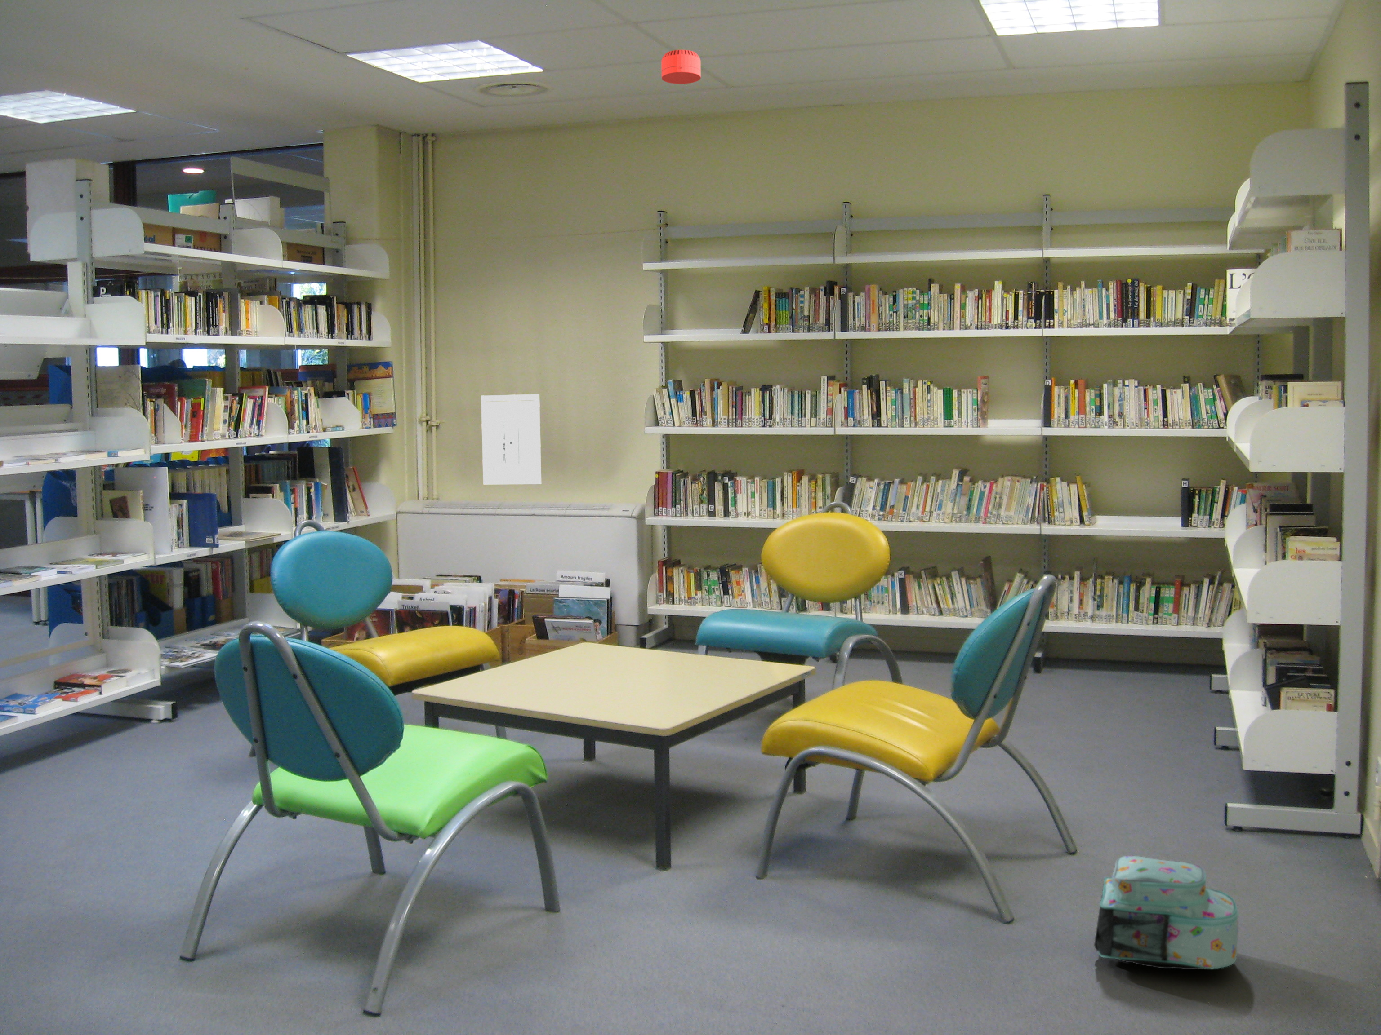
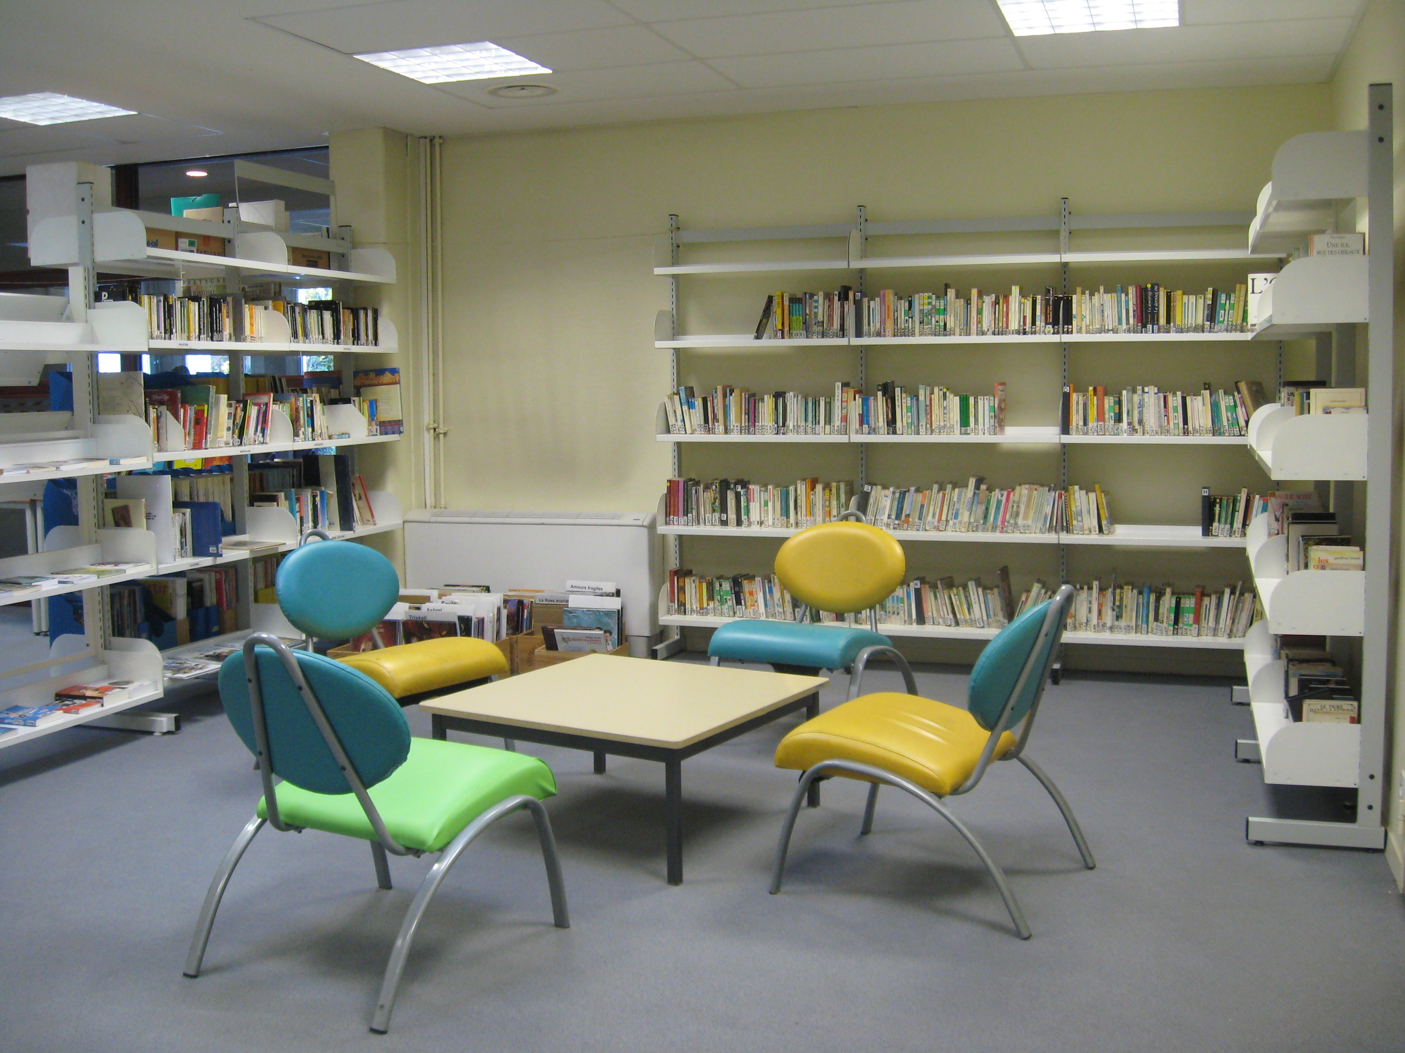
- wall art (511, 439)
- smoke detector (681, 66)
- backpack (1166, 911)
